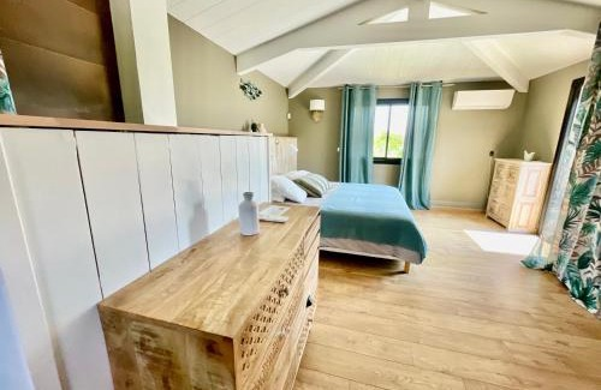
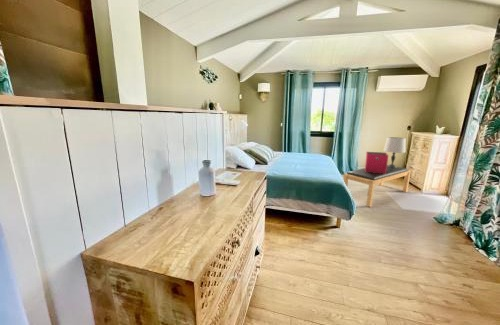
+ bench (377, 182)
+ lamp (394, 152)
+ storage bin (375, 162)
